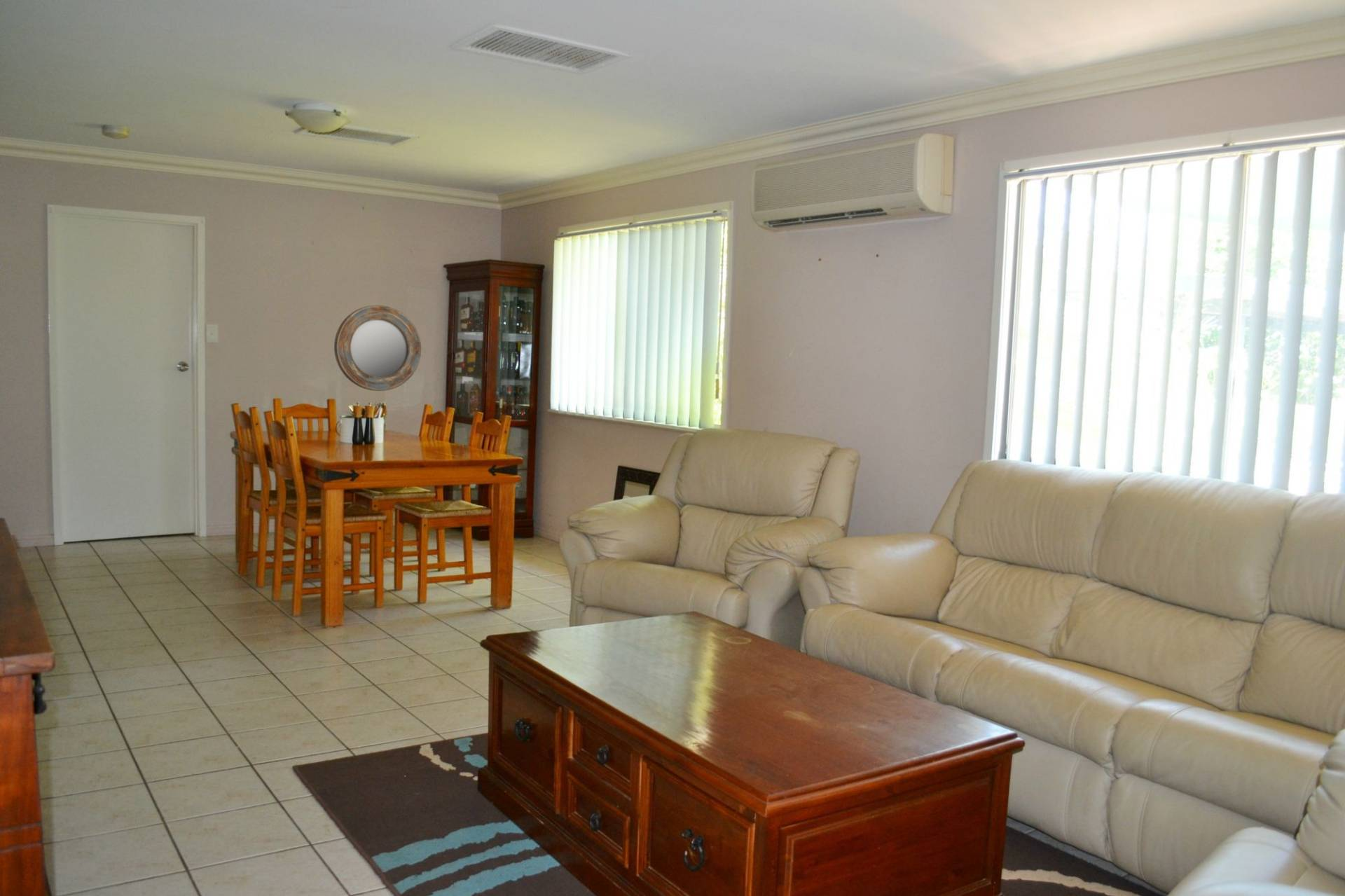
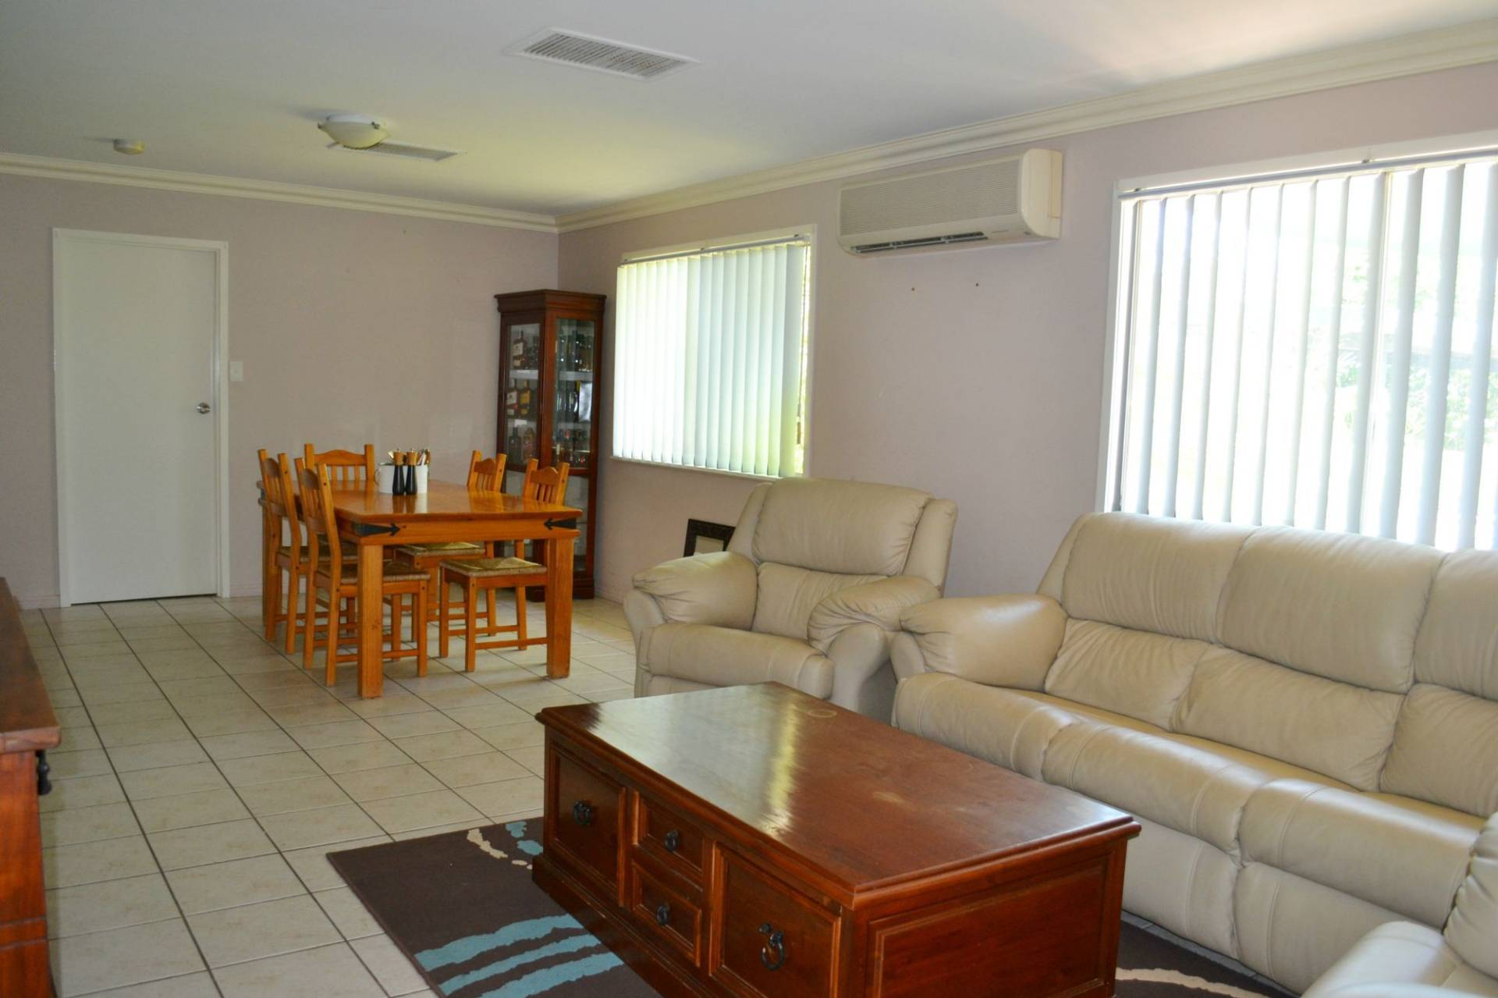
- home mirror (378, 348)
